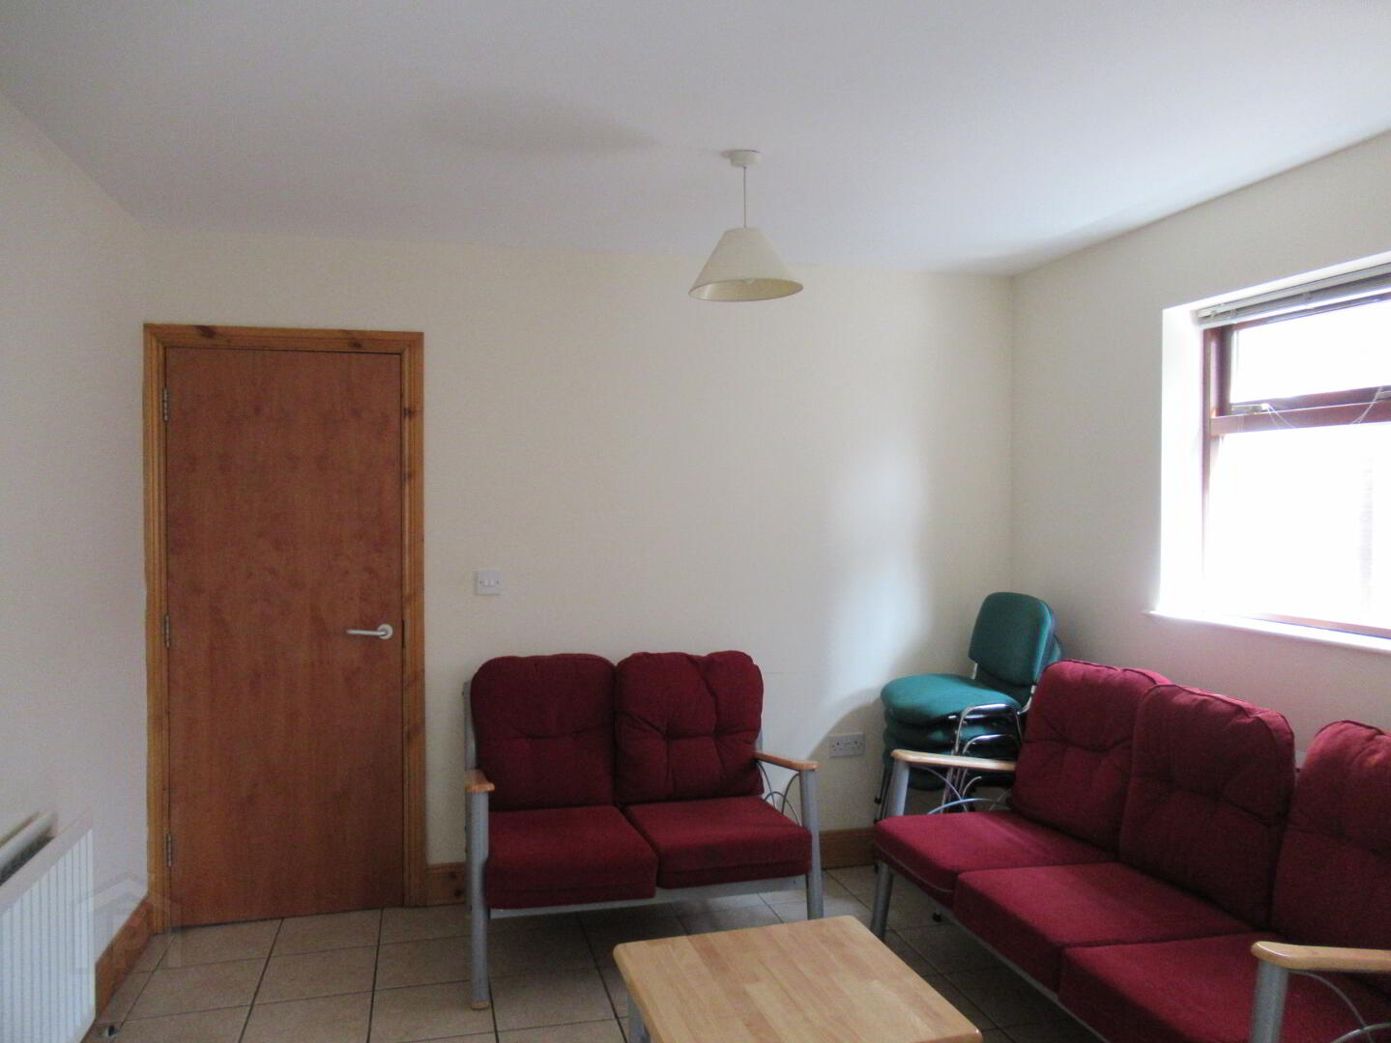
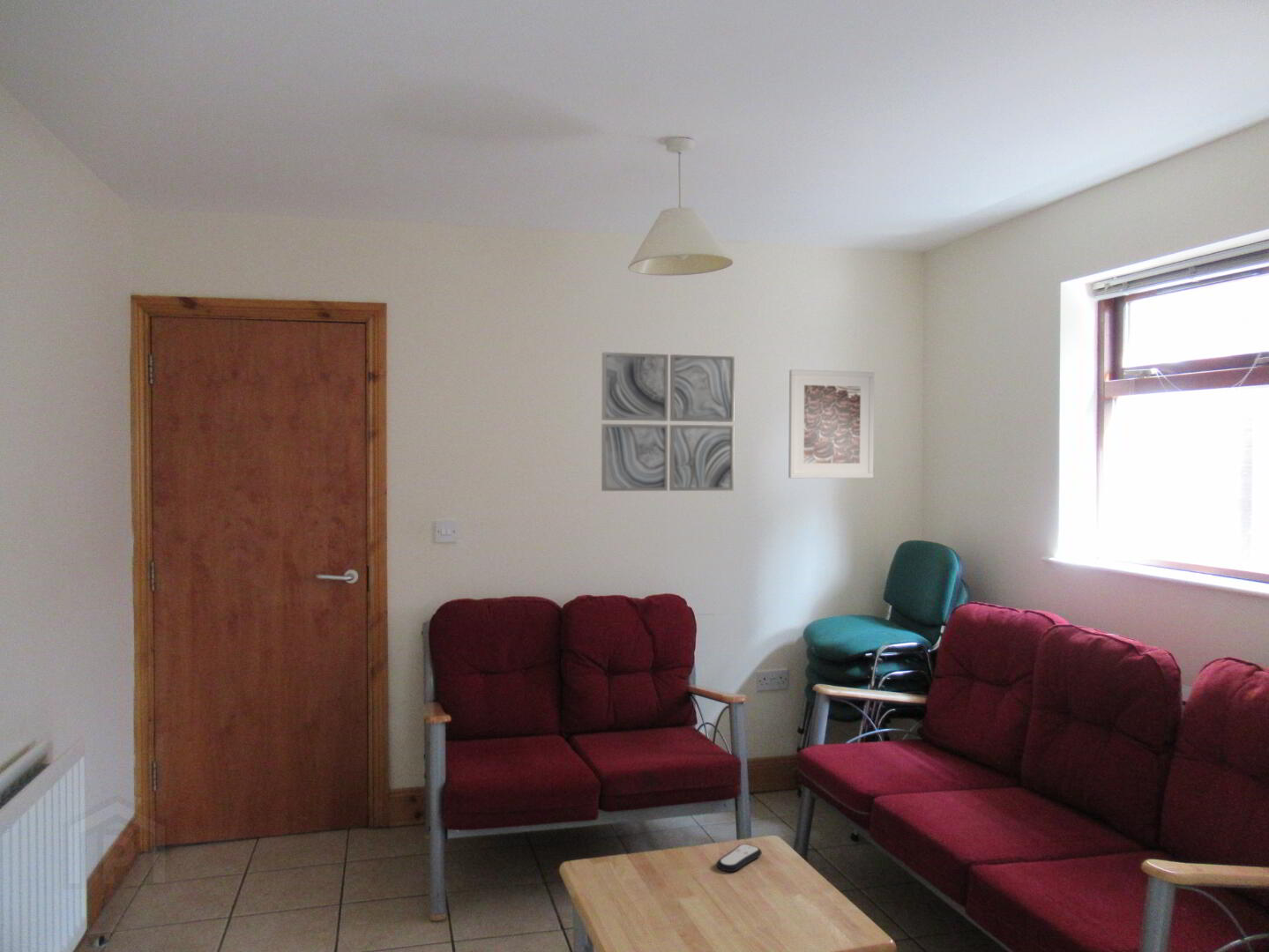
+ remote control (738, 857)
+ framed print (832, 424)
+ wall art (670, 420)
